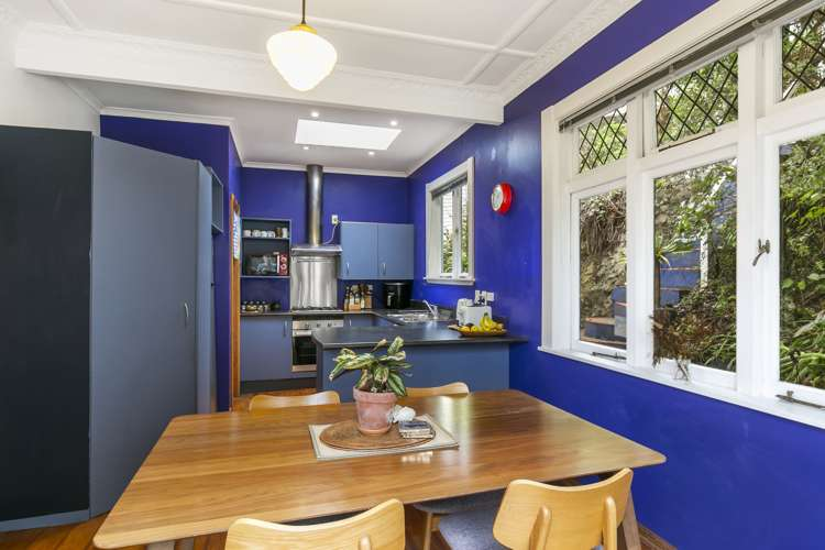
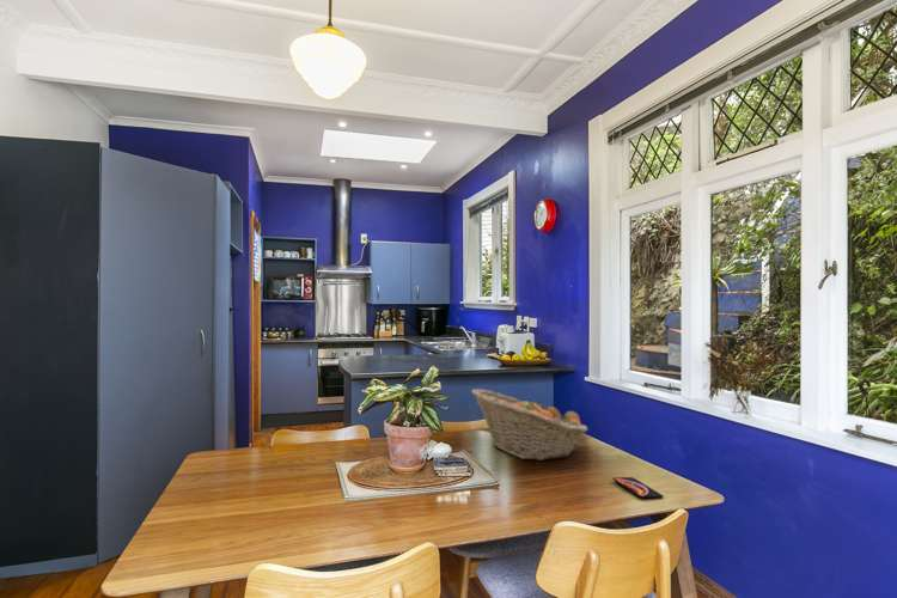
+ smartphone (636, 487)
+ fruit basket (526, 419)
